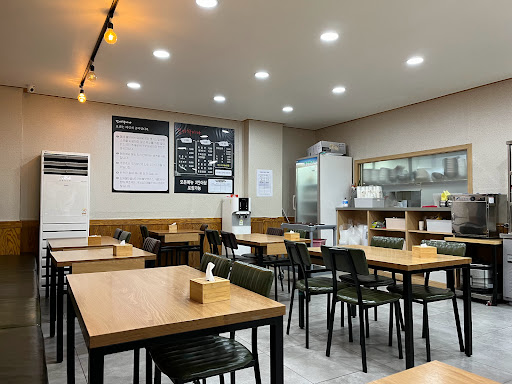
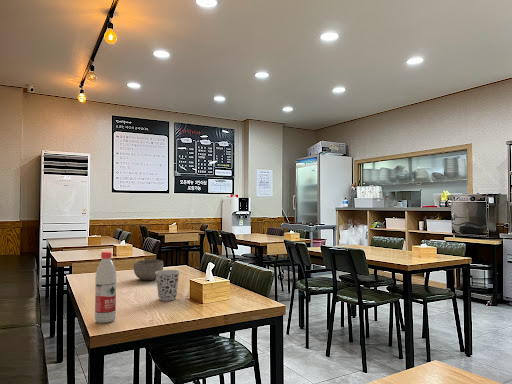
+ bowl (148, 270)
+ cup (167, 285)
+ water bottle (105, 286)
